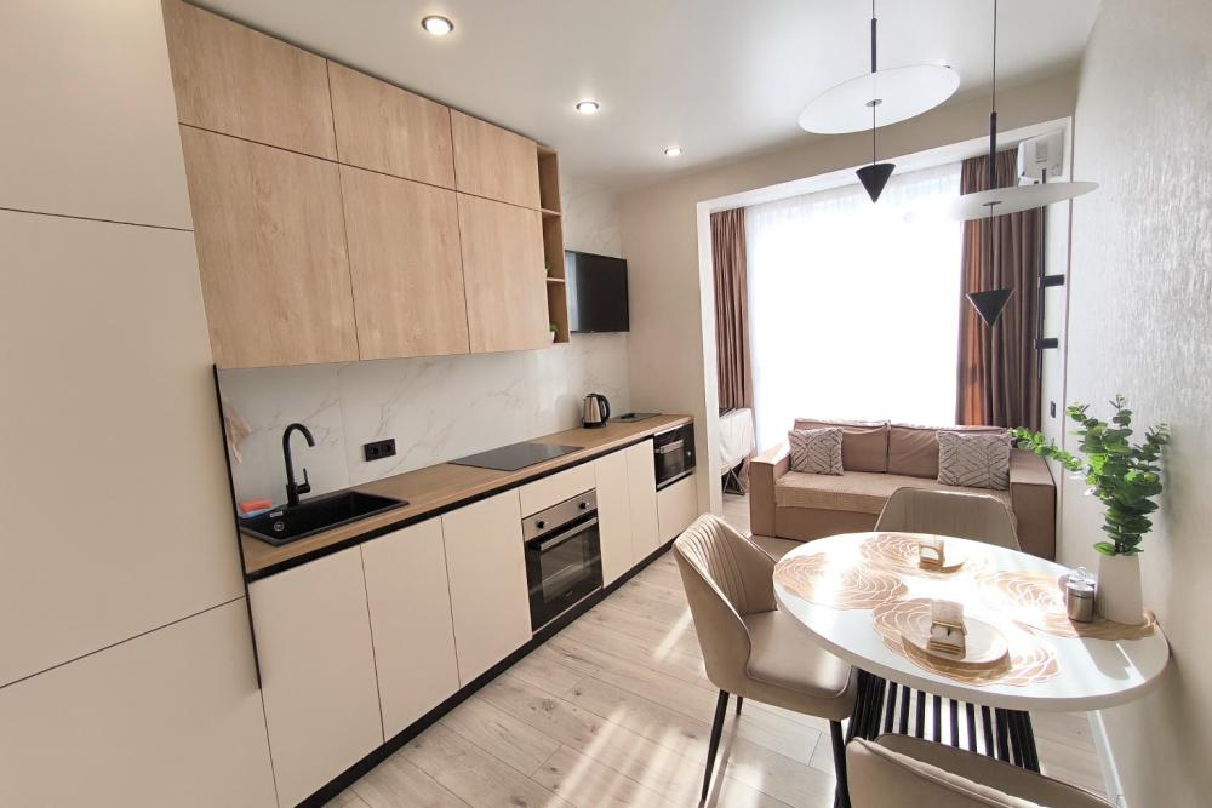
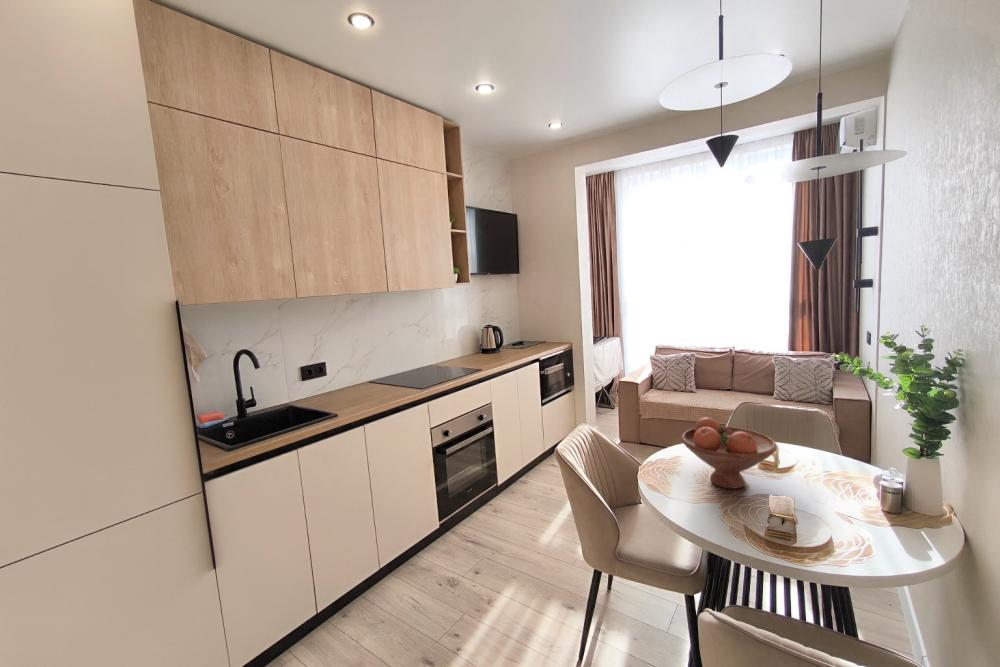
+ fruit bowl (727, 452)
